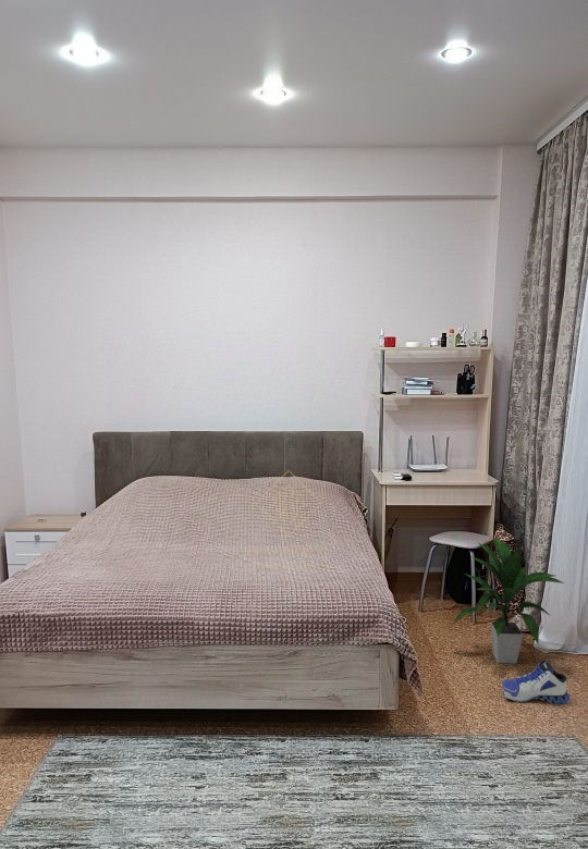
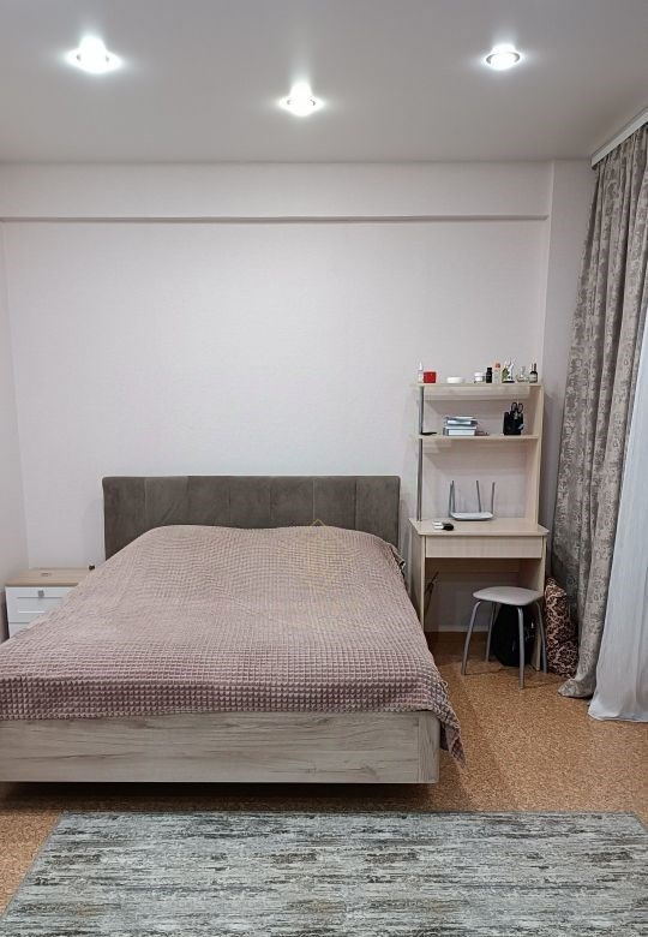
- indoor plant (503, 599)
- sneaker (536, 679)
